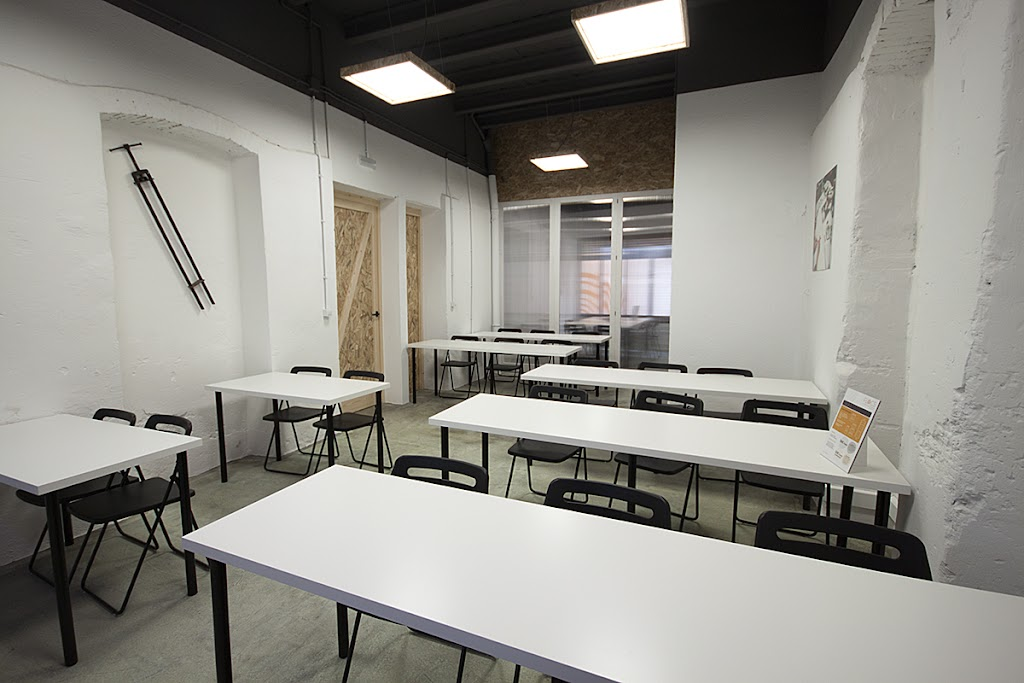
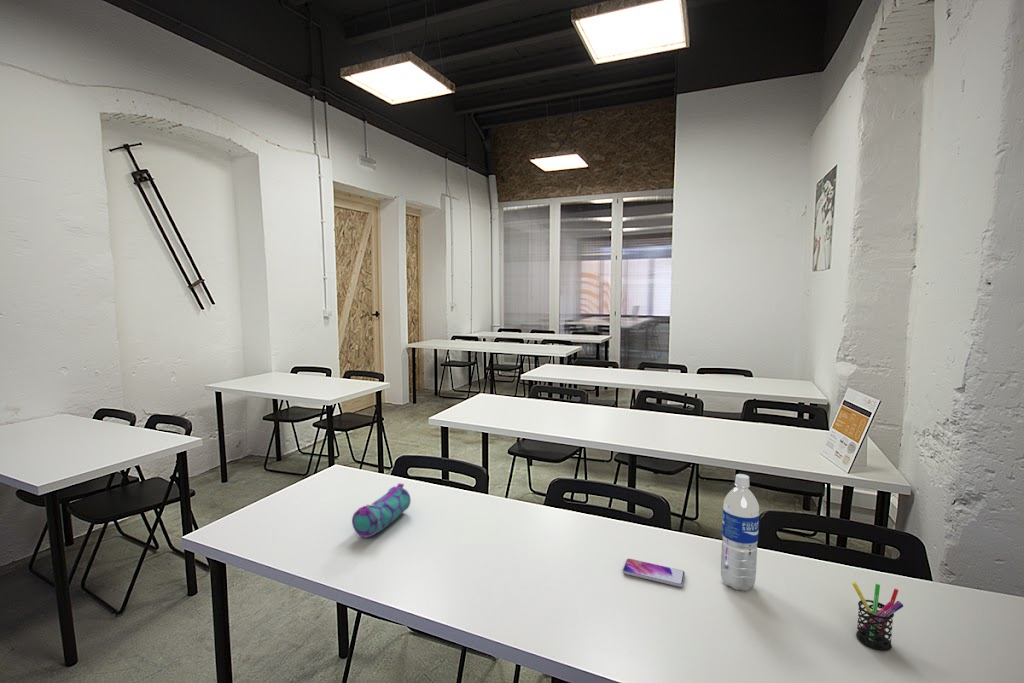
+ smartphone (653, 572)
+ water bottle (739, 530)
+ pen holder (877, 611)
+ pencil case (383, 509)
